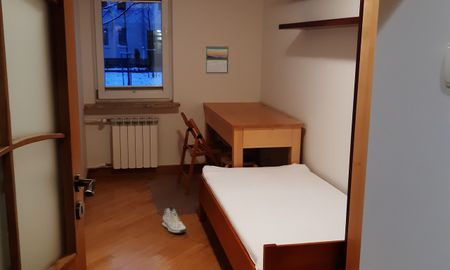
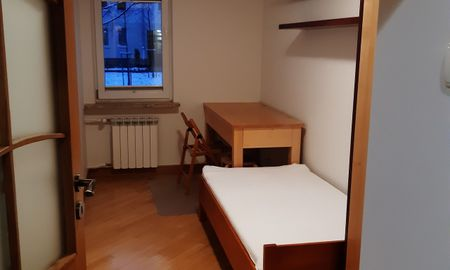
- calendar (217, 59)
- sneaker (173, 218)
